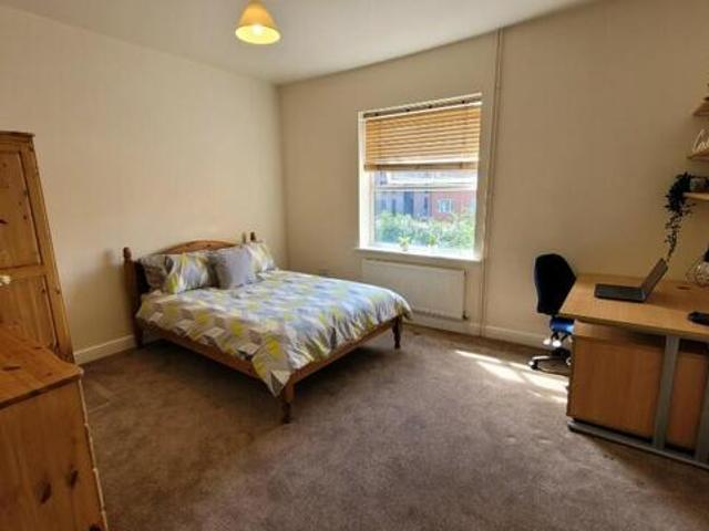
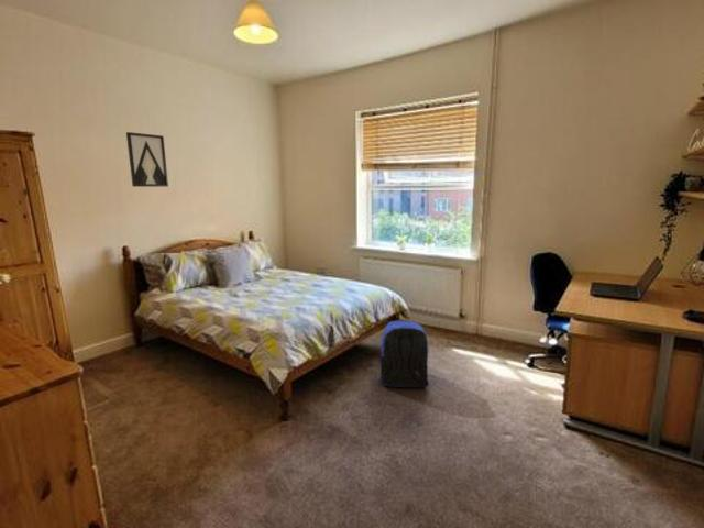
+ backpack (402, 350)
+ wall art (147, 161)
